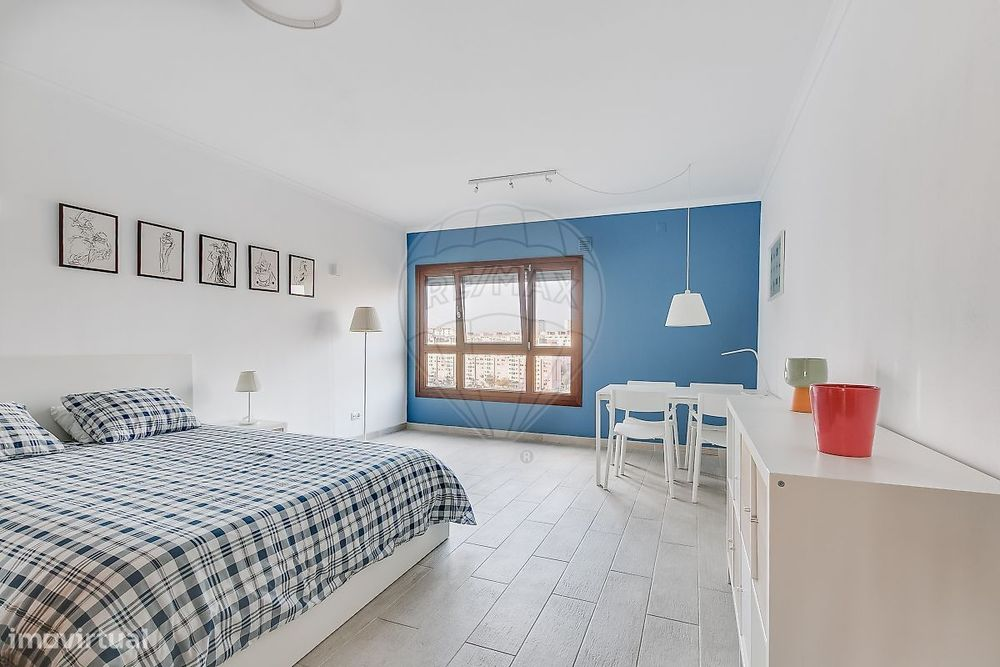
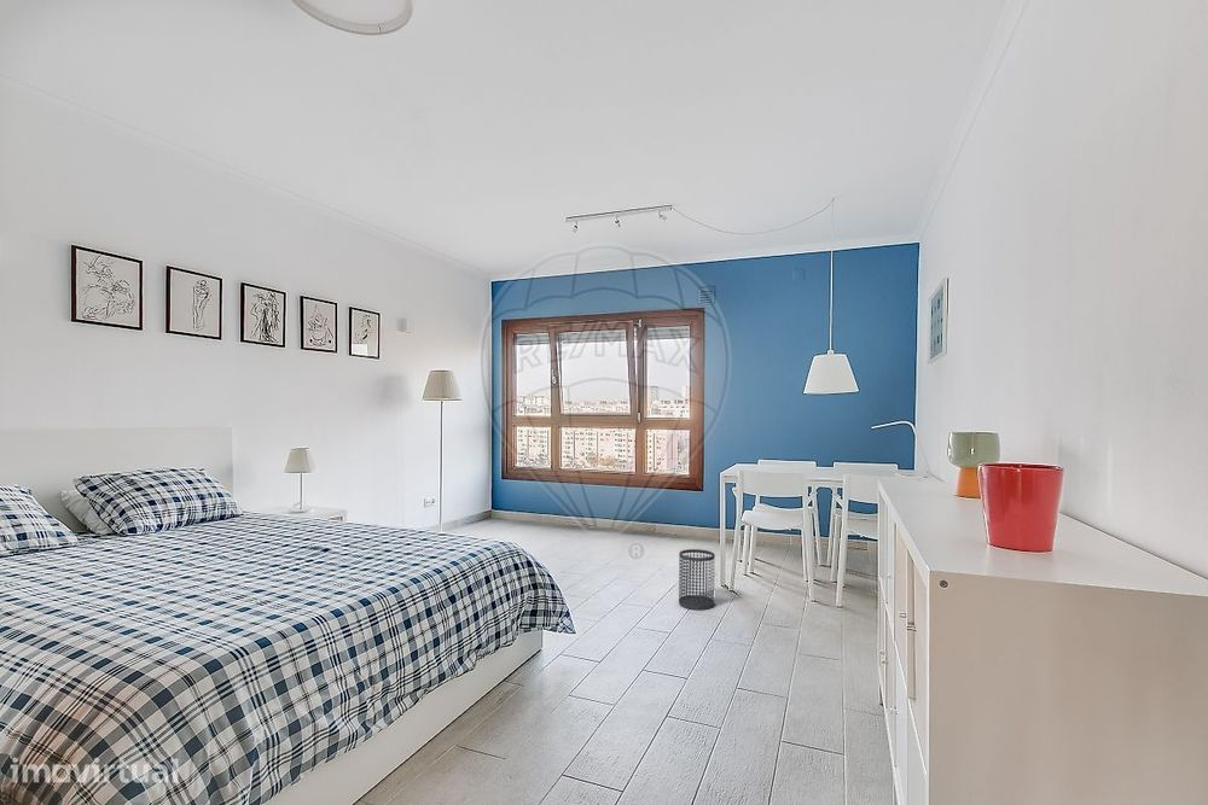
+ wastebasket (696, 578)
